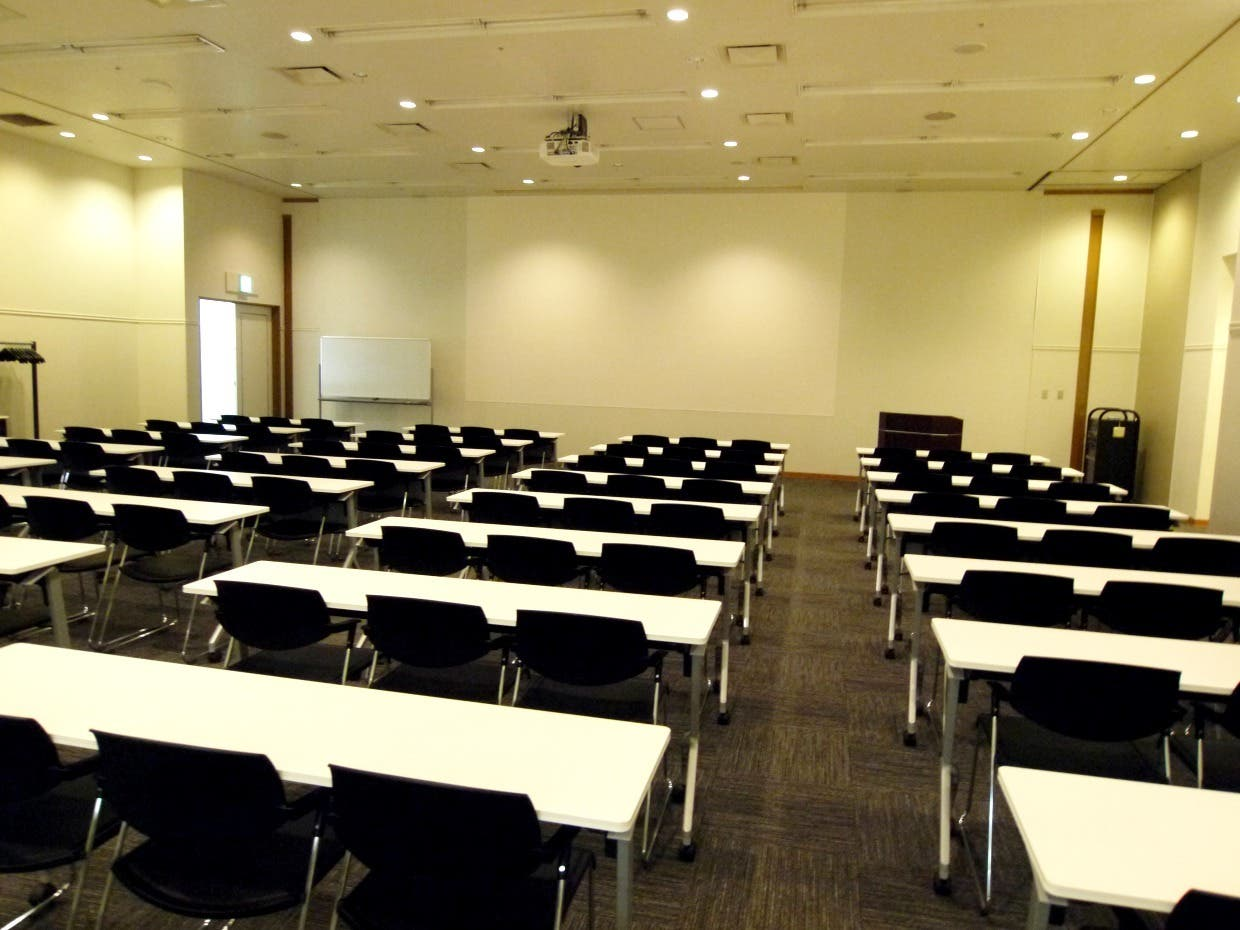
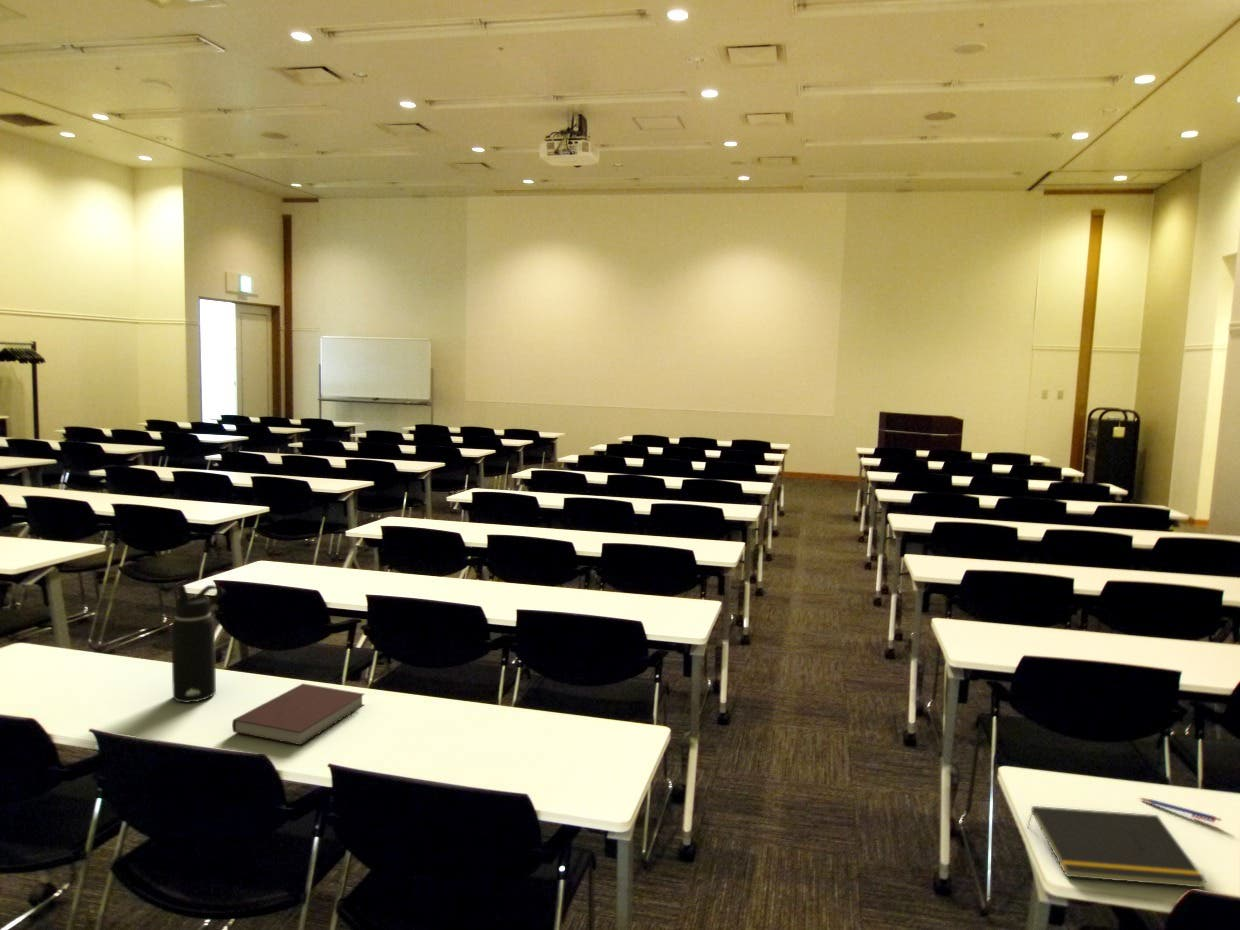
+ water bottle (198, 638)
+ notebook (301, 712)
+ pen (1178, 808)
+ notepad (1113, 844)
